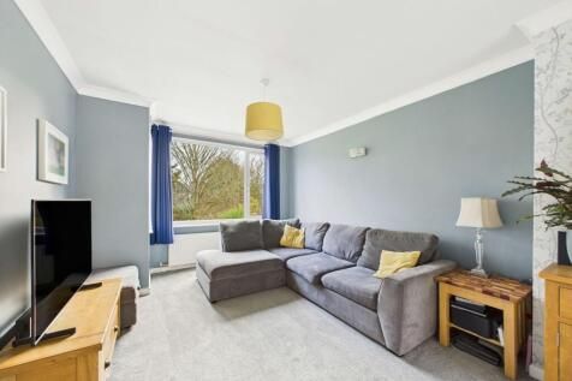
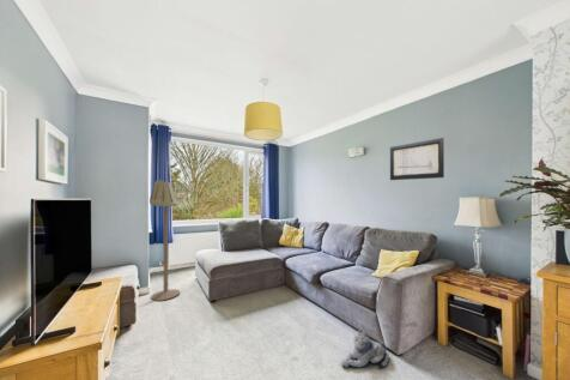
+ floor lamp (164, 236)
+ plush toy (365, 346)
+ wall art (414, 161)
